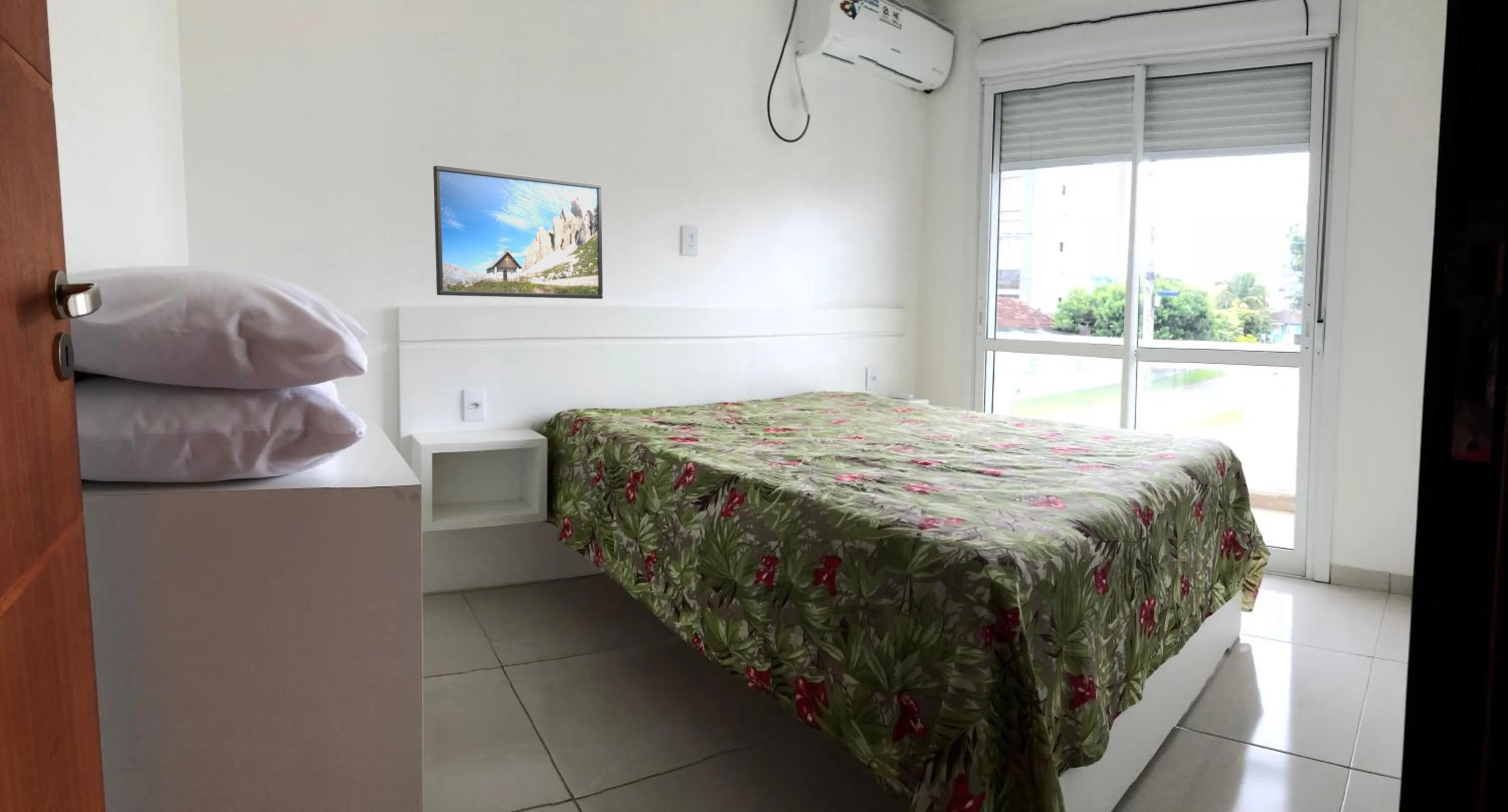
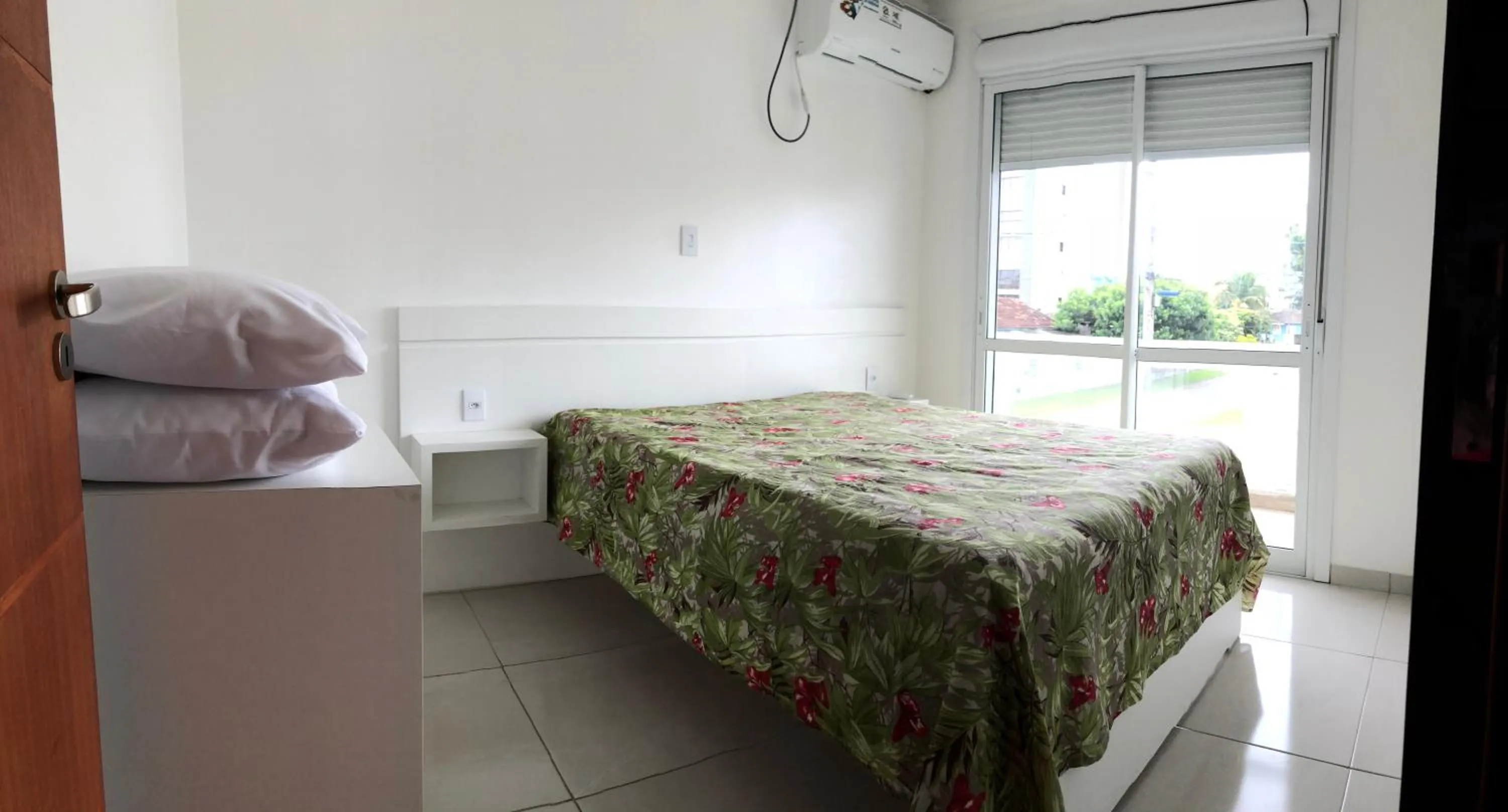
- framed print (523, 237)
